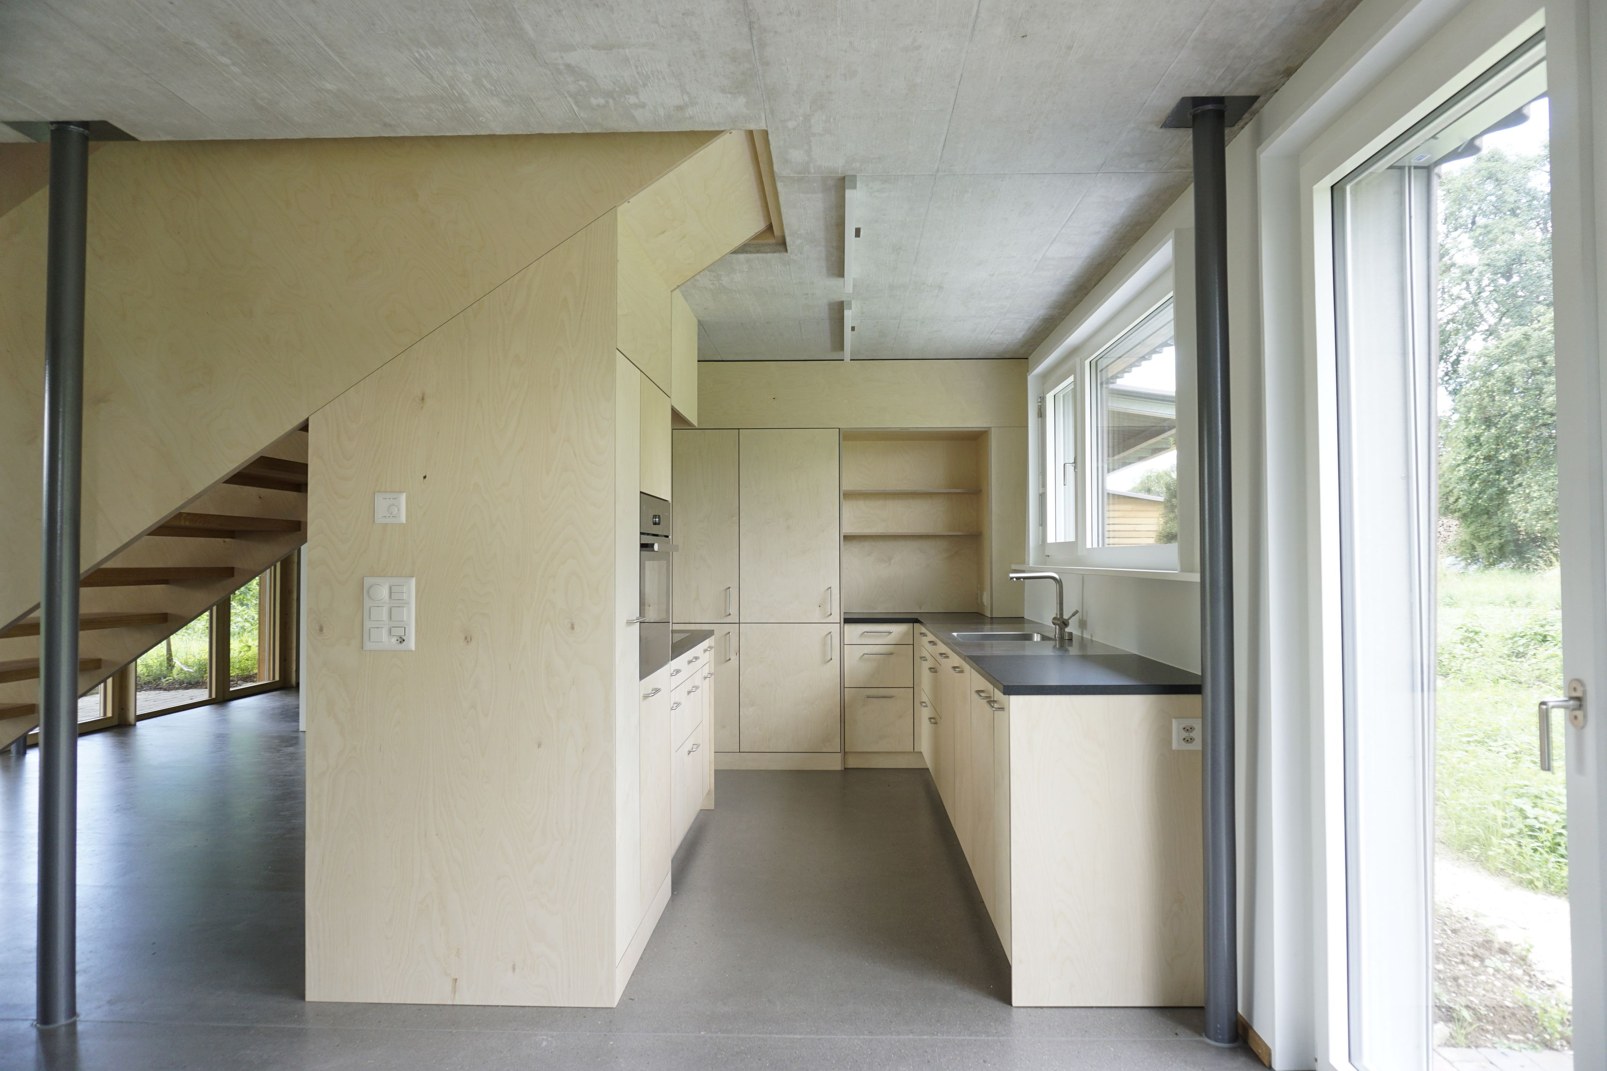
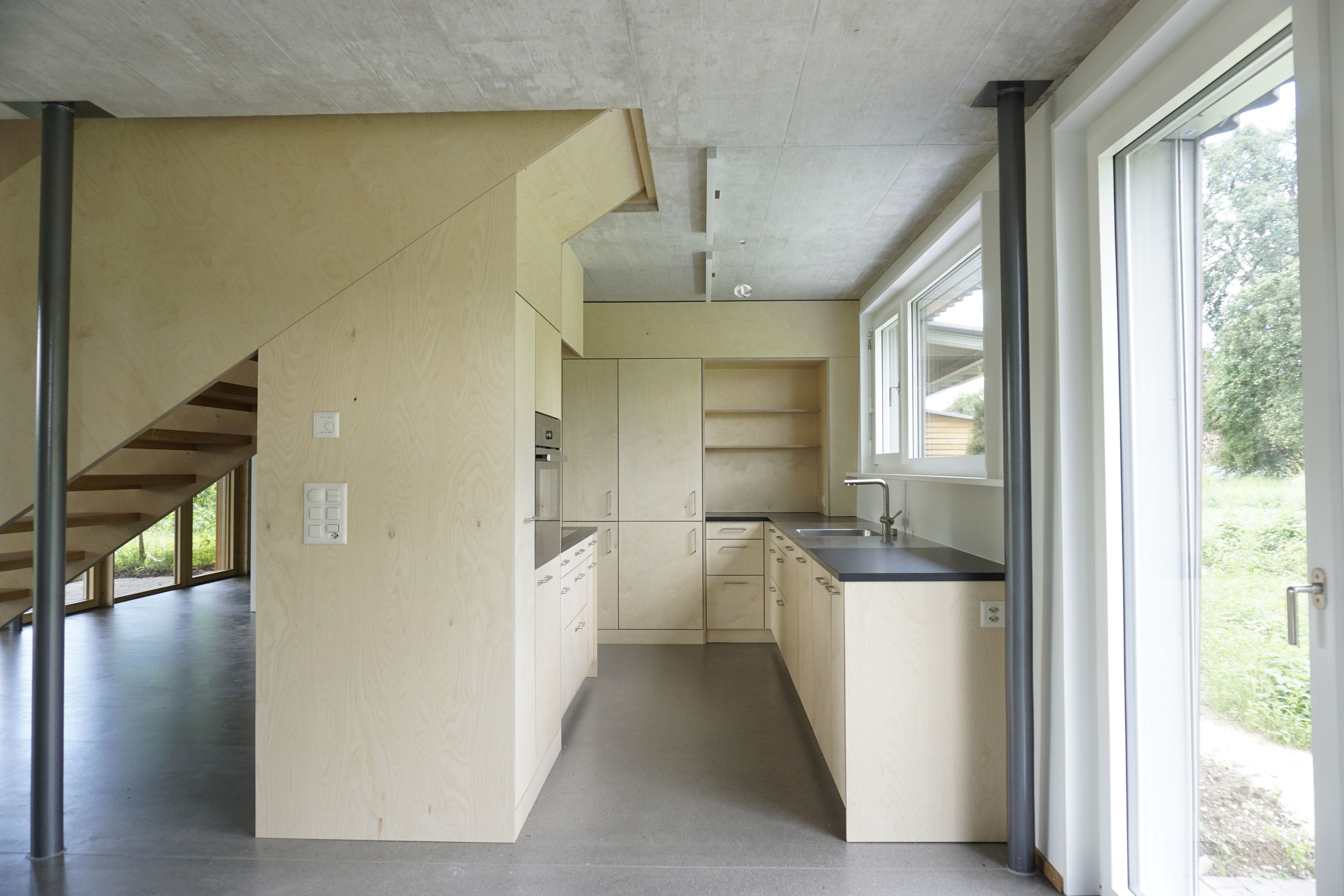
+ pendant light (743, 262)
